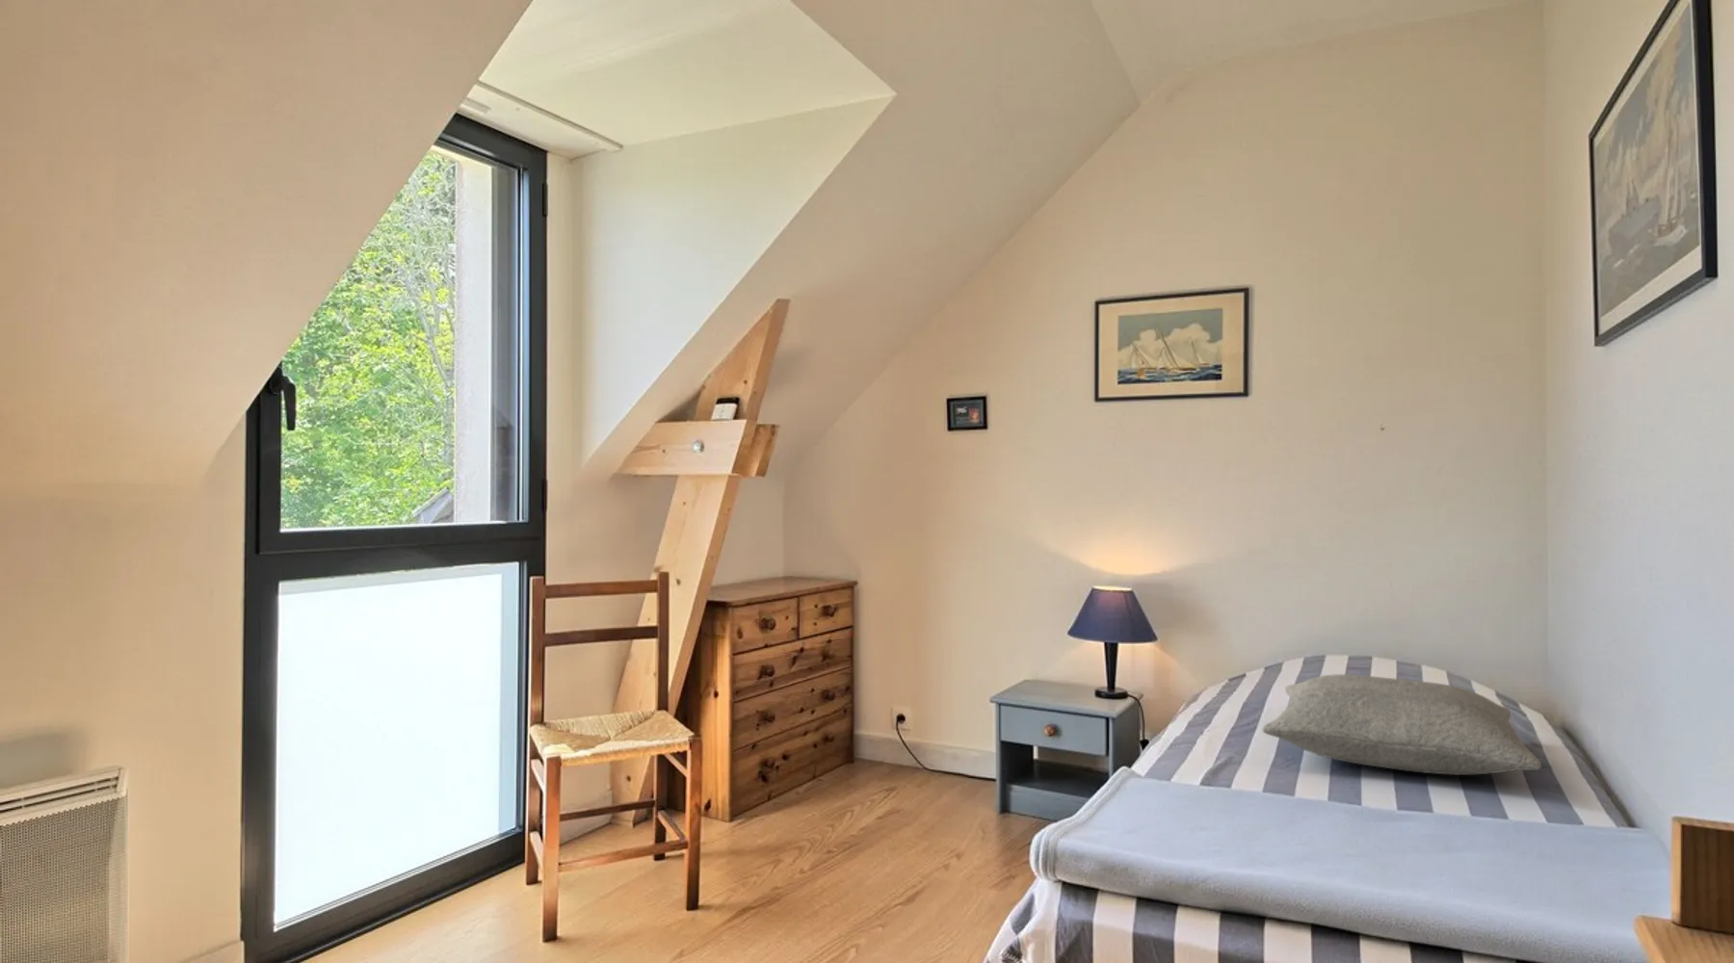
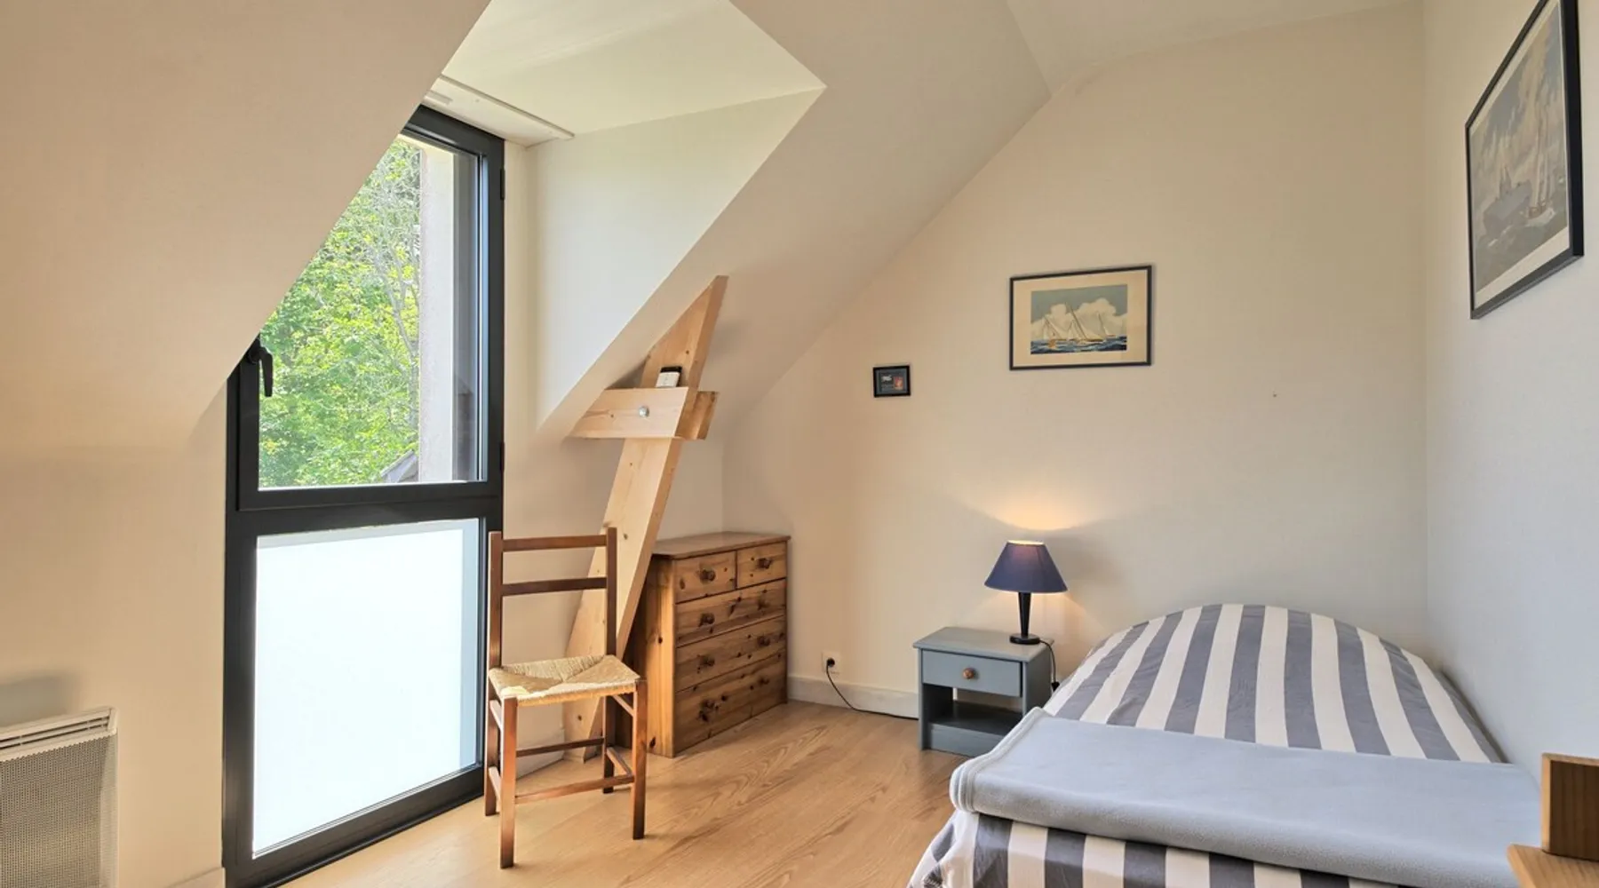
- pillow (1392, 720)
